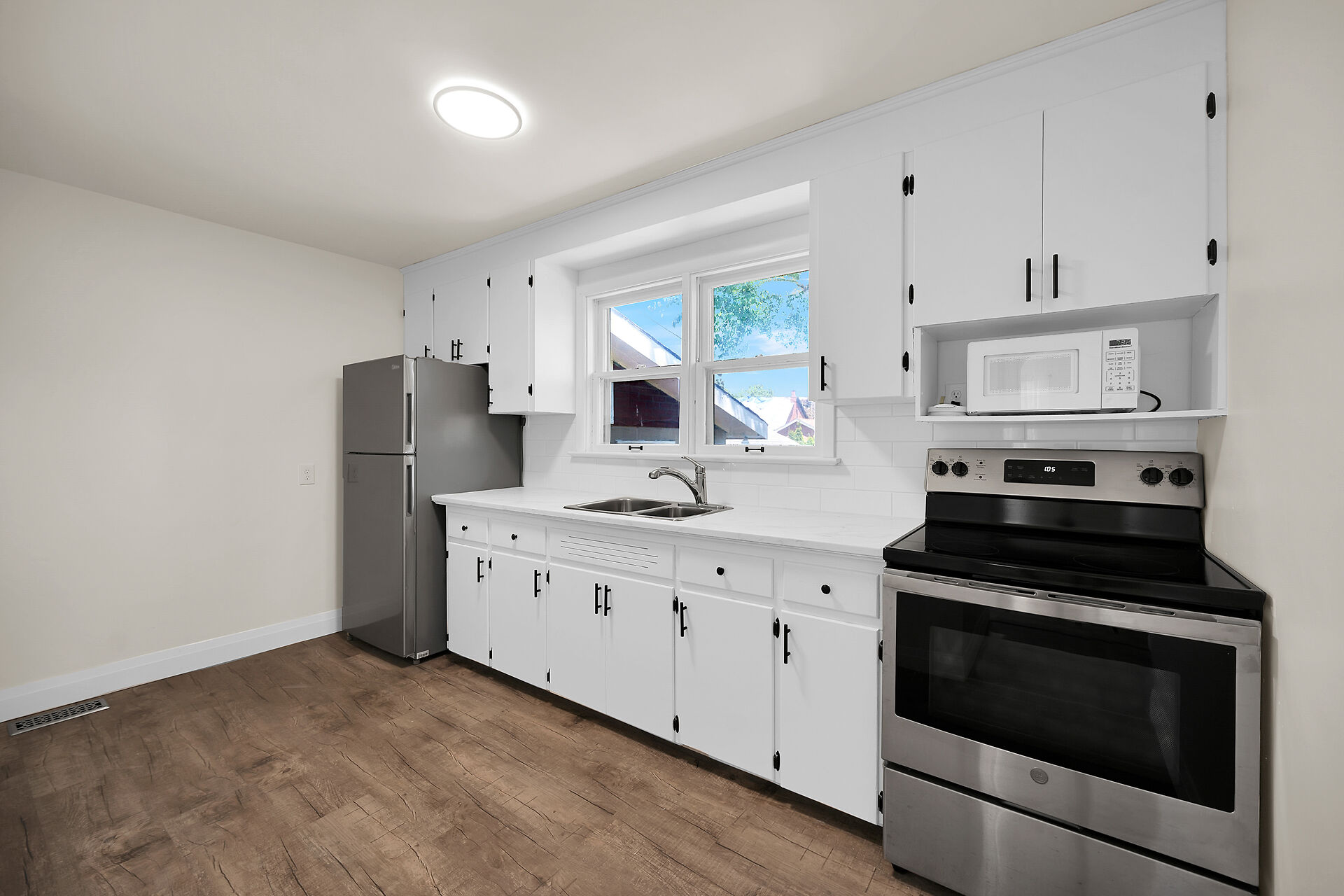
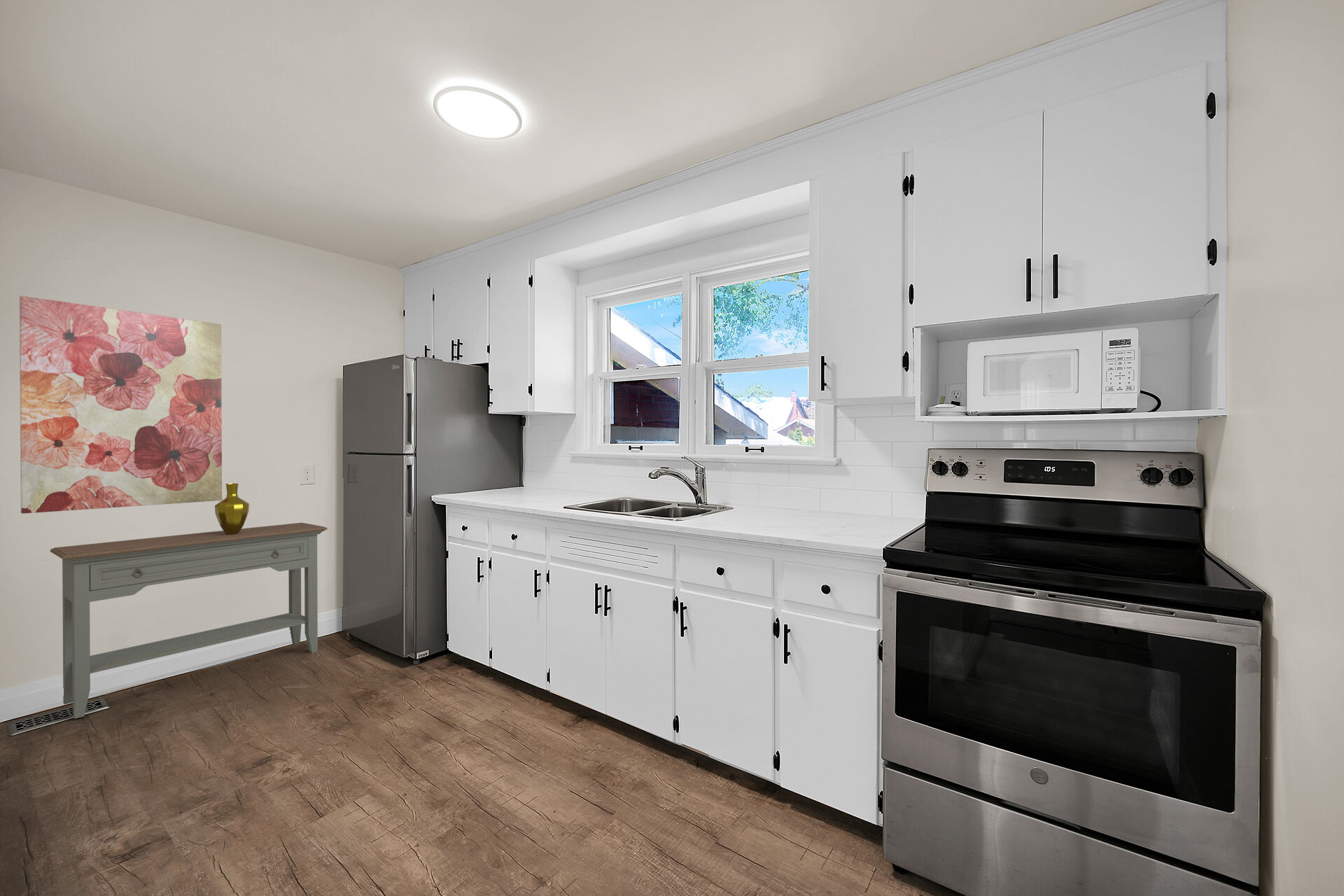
+ wall art (131, 409)
+ console table (211, 629)
+ vase (232, 508)
